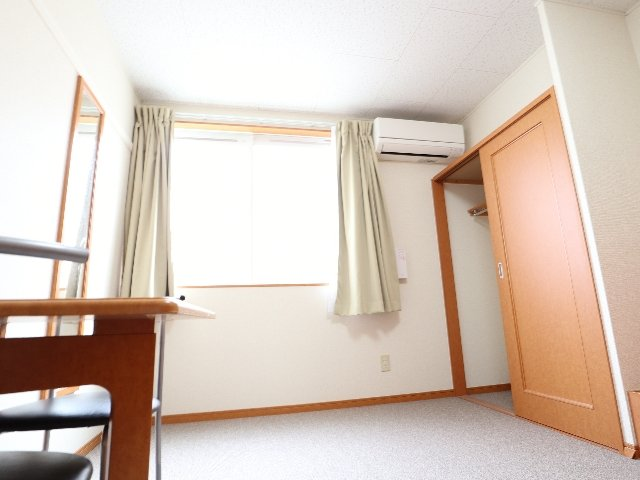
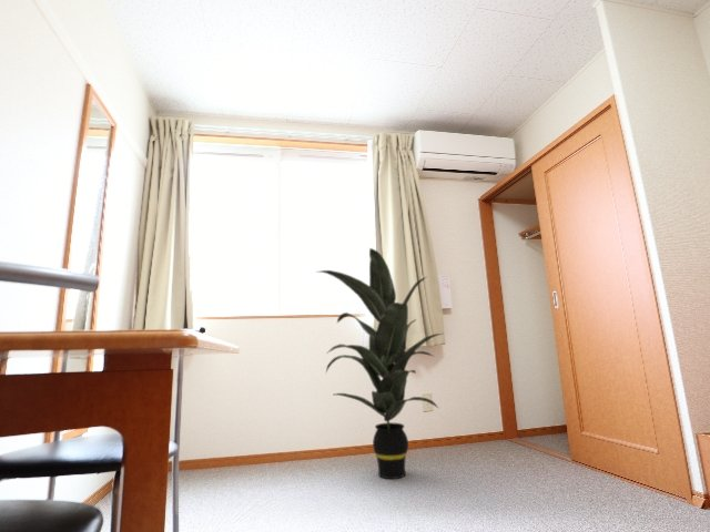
+ indoor plant (378, 359)
